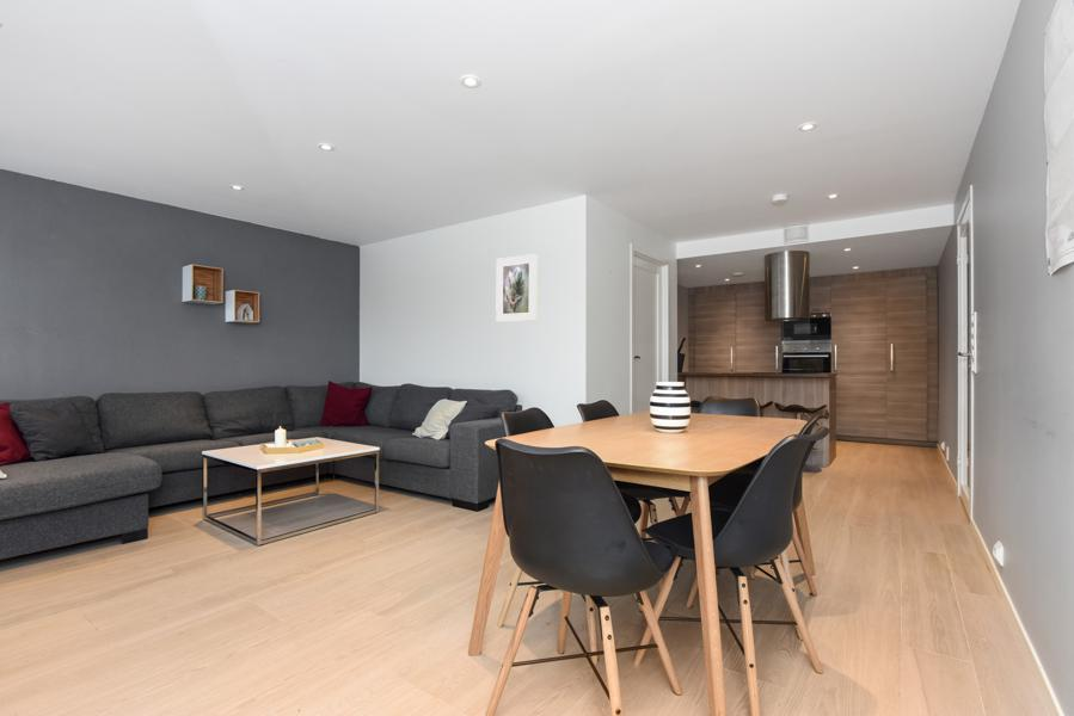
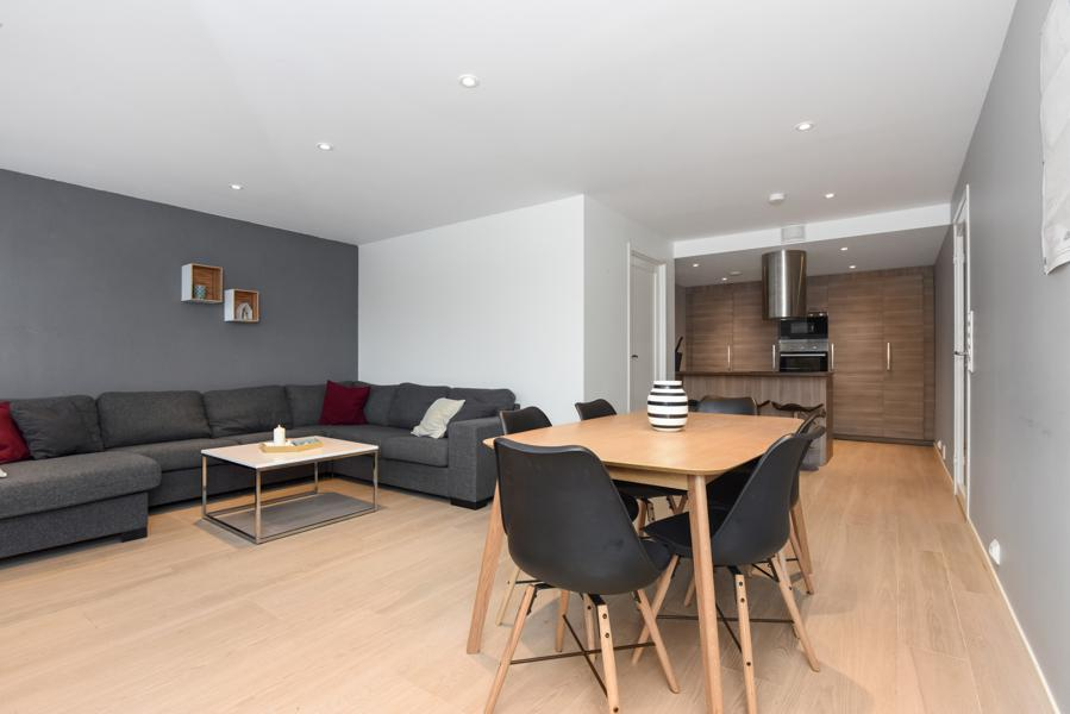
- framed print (516, 289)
